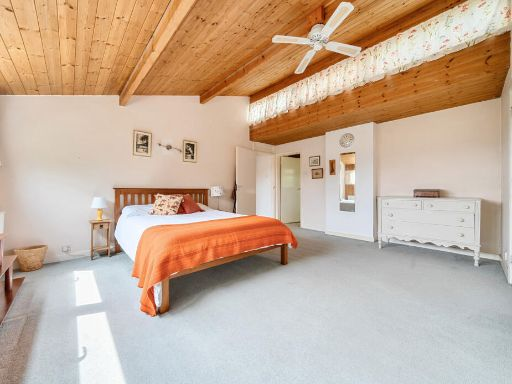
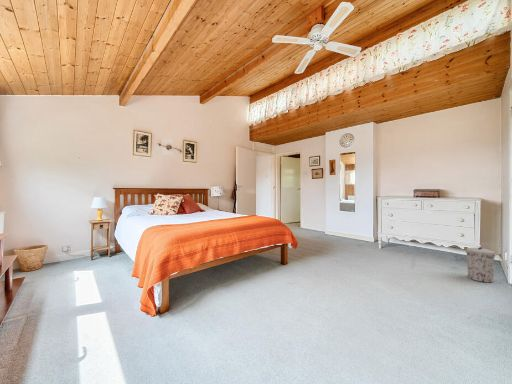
+ trash can (480, 263)
